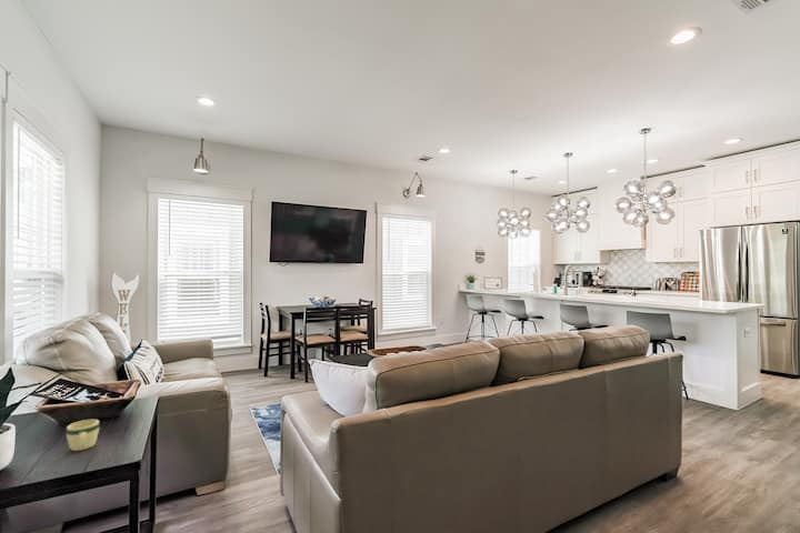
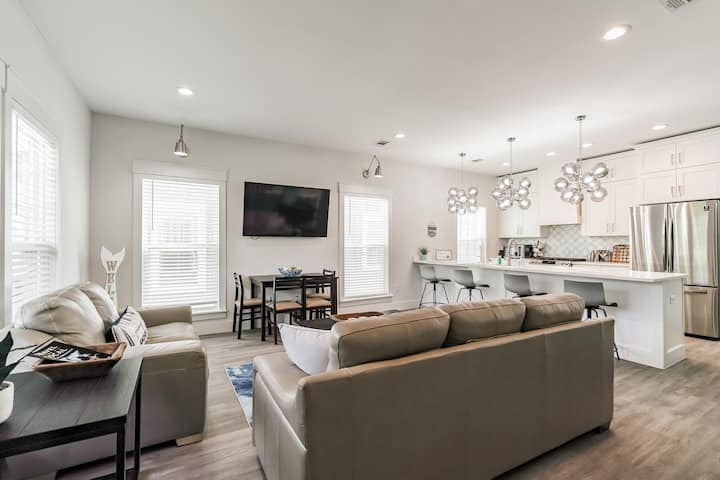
- mug (82, 436)
